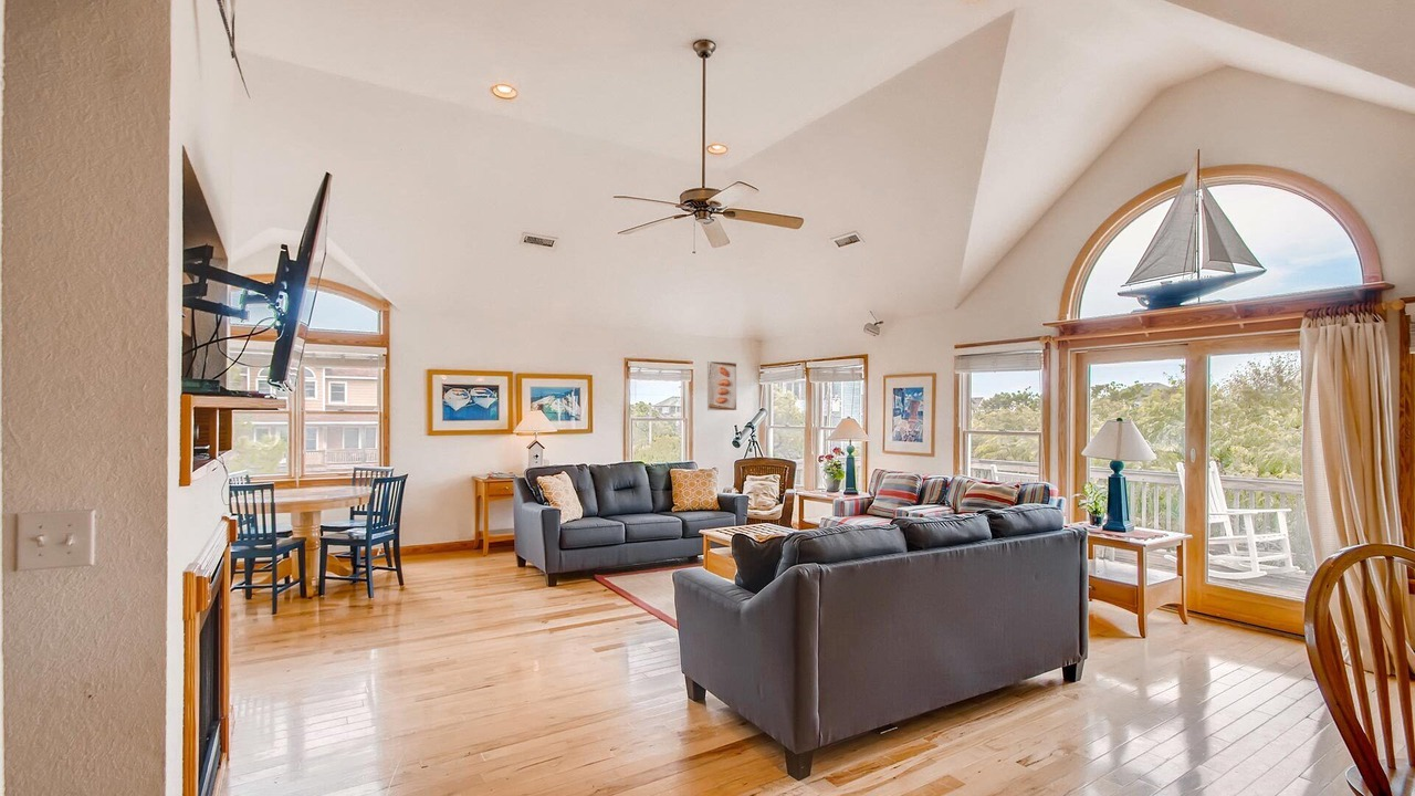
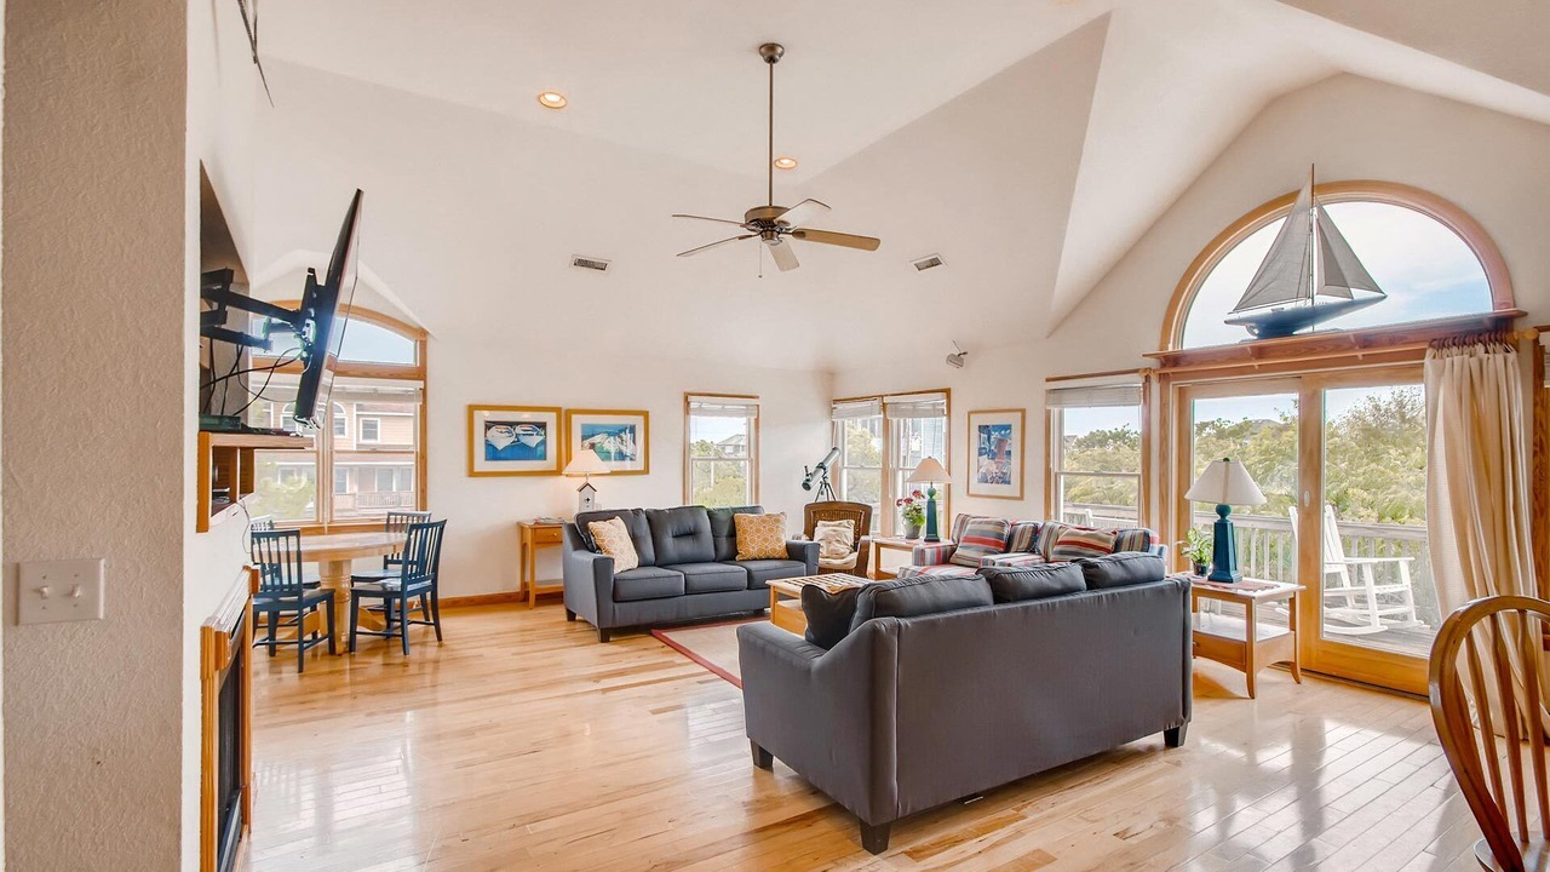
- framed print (722, 386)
